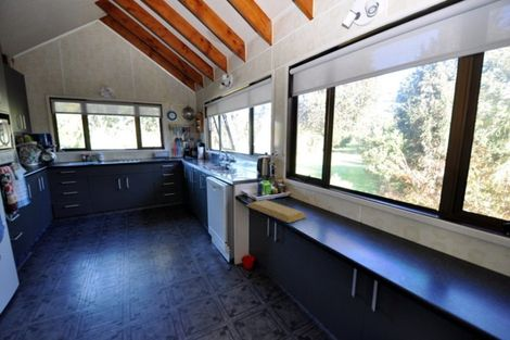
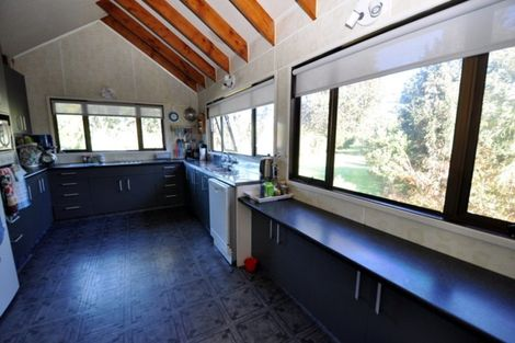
- cutting board (273, 209)
